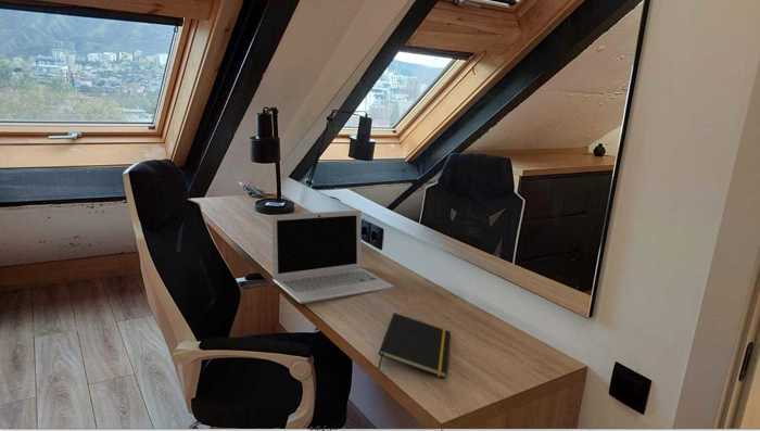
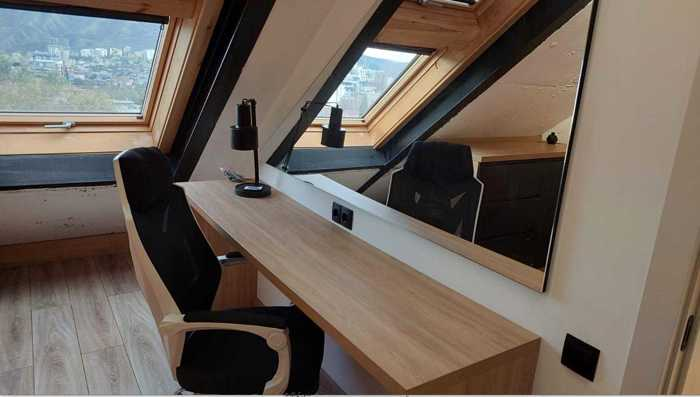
- laptop (333, 252)
- notepad (417, 342)
